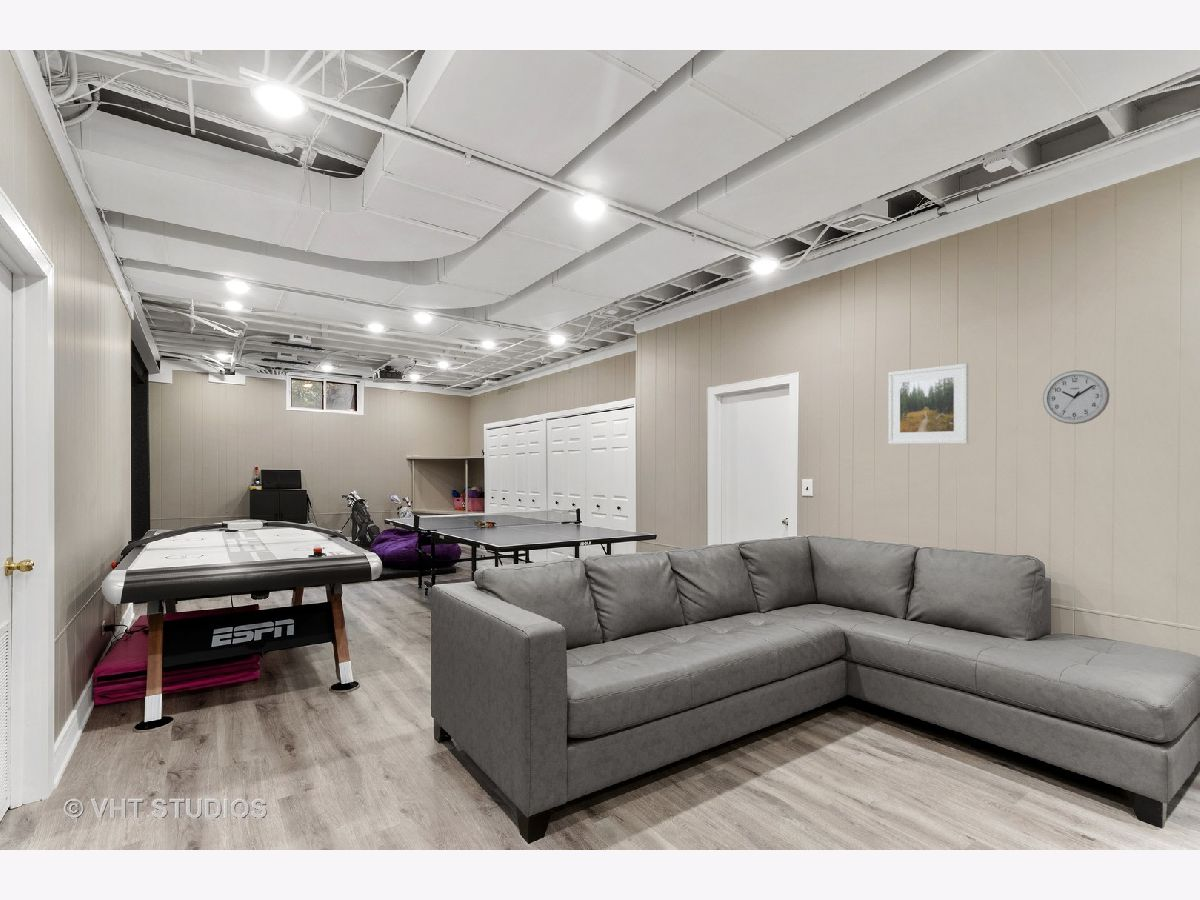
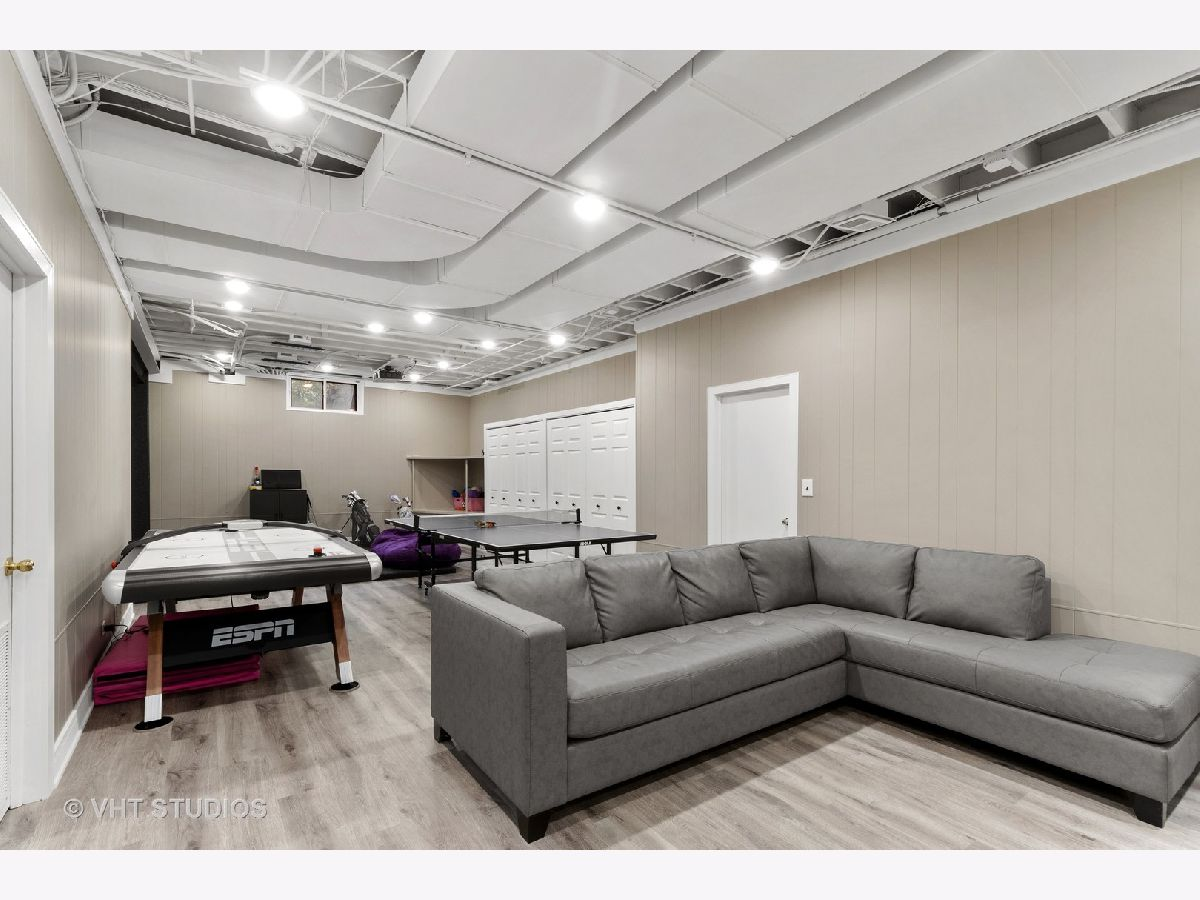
- wall clock (1074, 397)
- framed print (926, 406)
